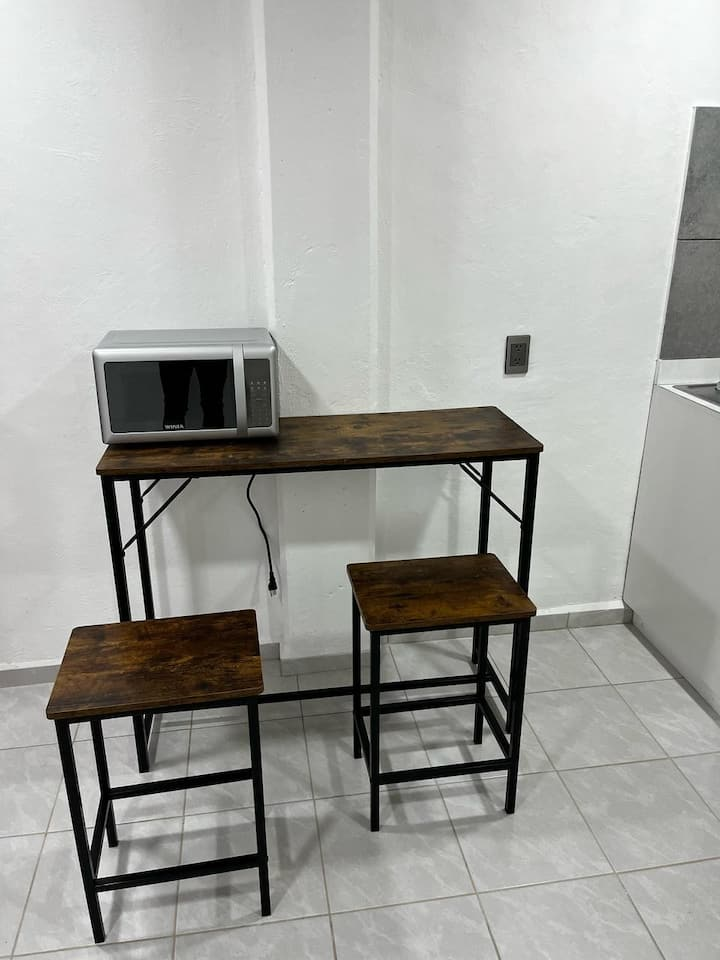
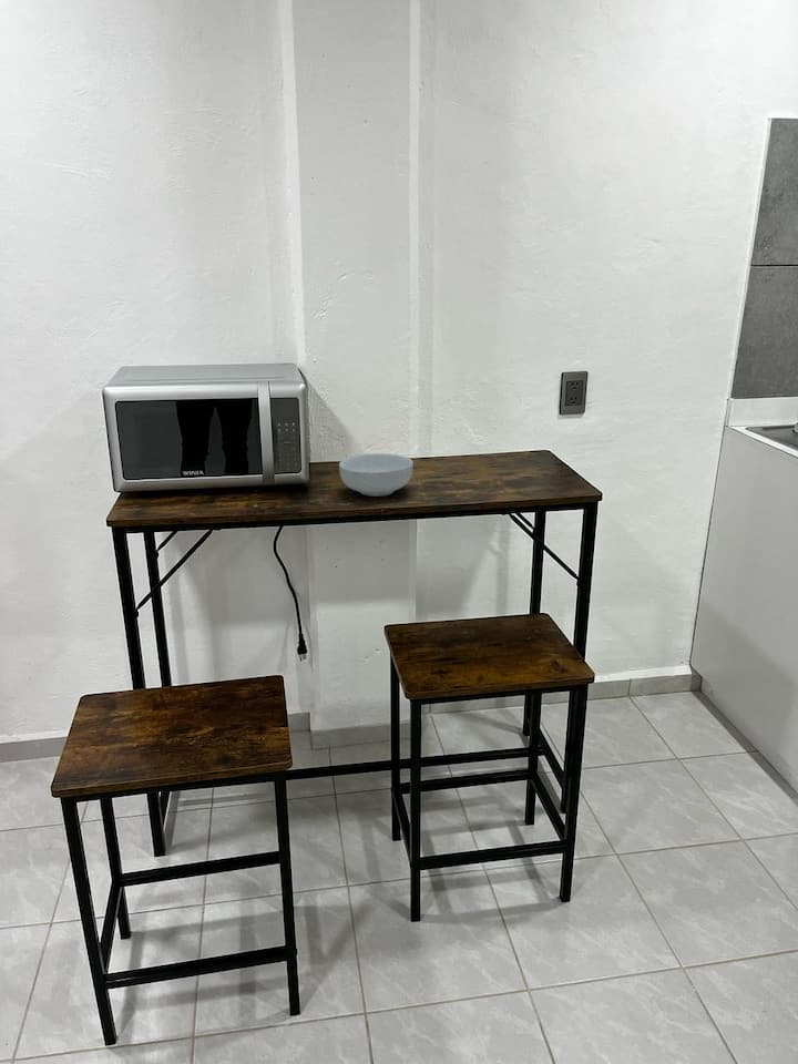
+ cereal bowl (376, 477)
